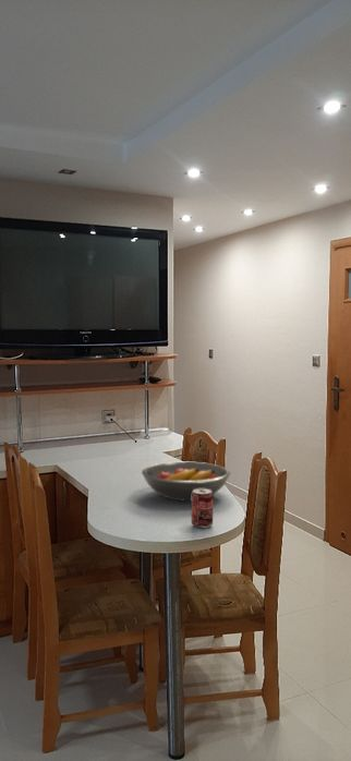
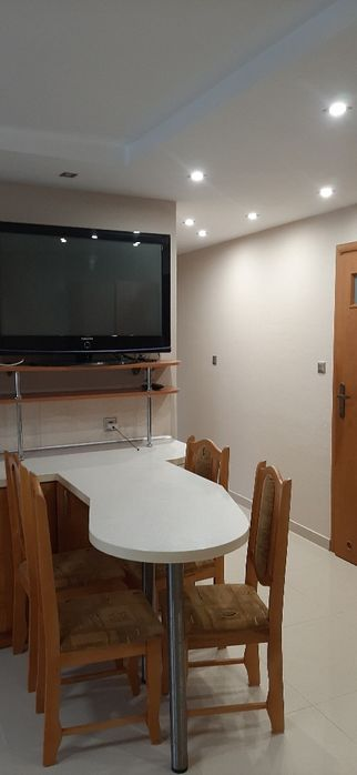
- beverage can (202, 507)
- fruit bowl (185, 480)
